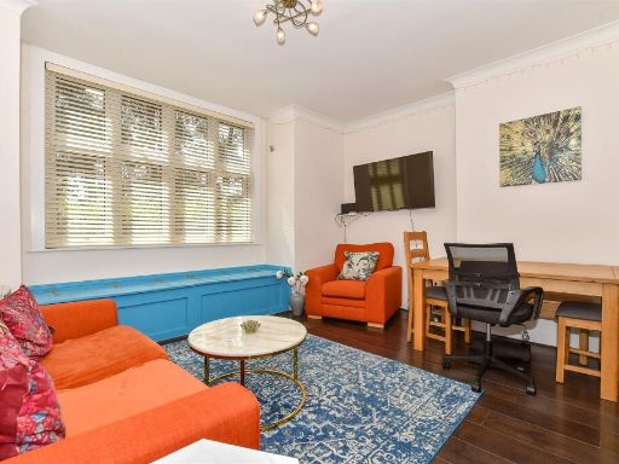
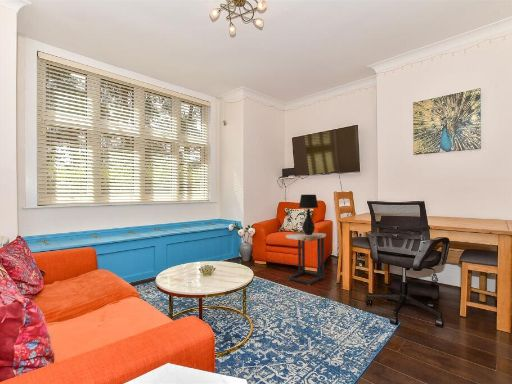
+ side table (304, 256)
+ table lamp (308, 214)
